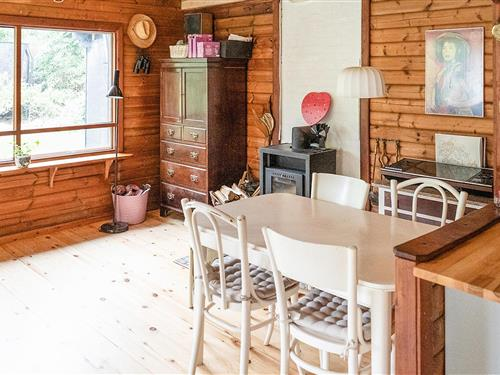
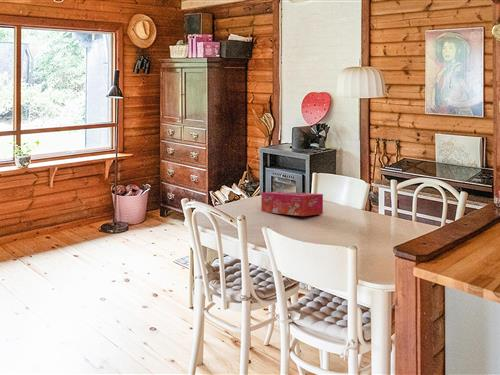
+ tissue box (291, 203)
